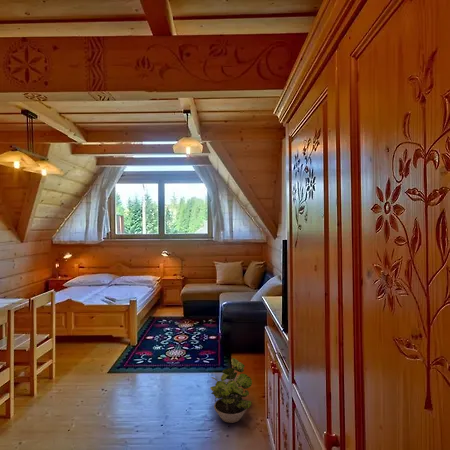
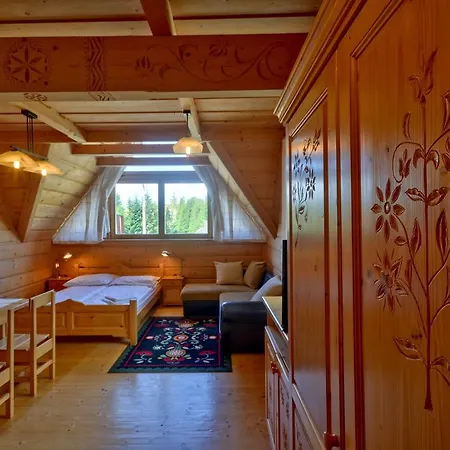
- potted plant (232, 391)
